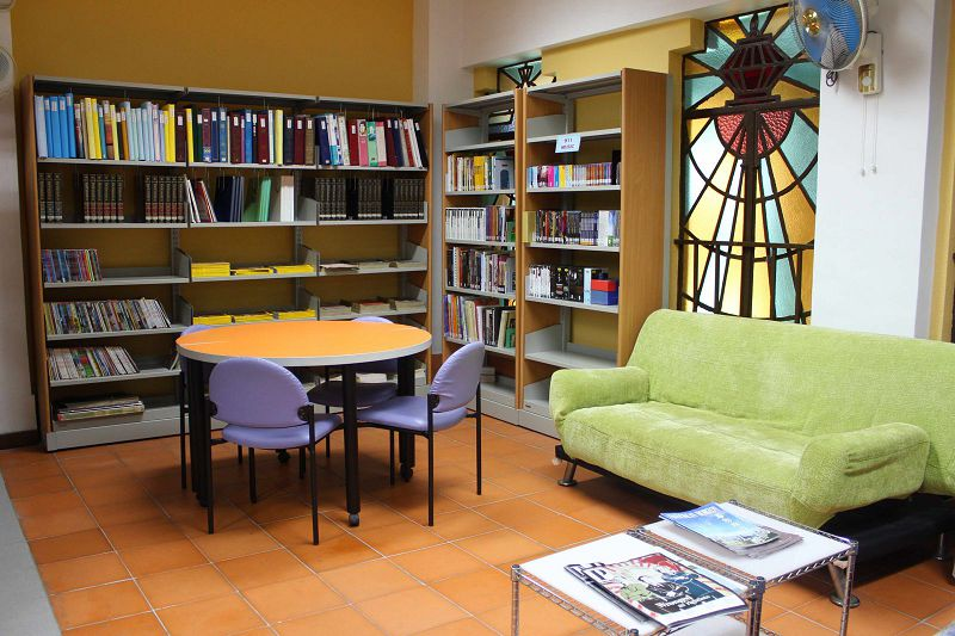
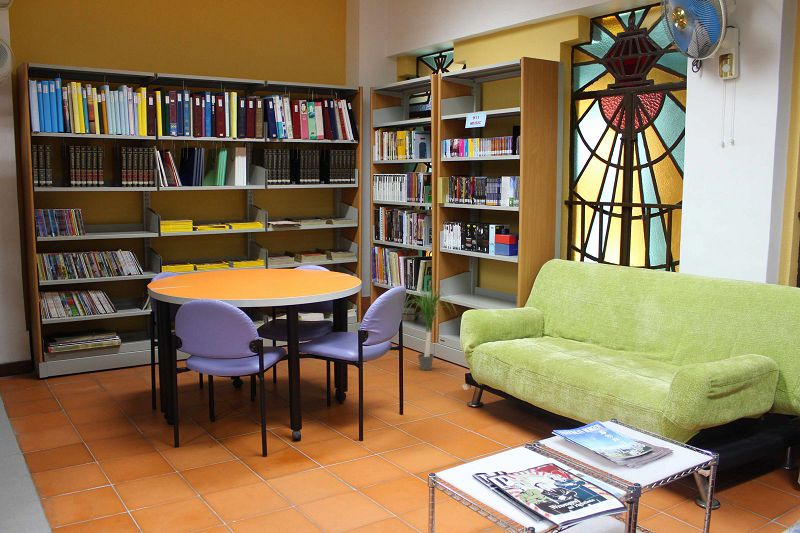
+ potted plant (428, 323)
